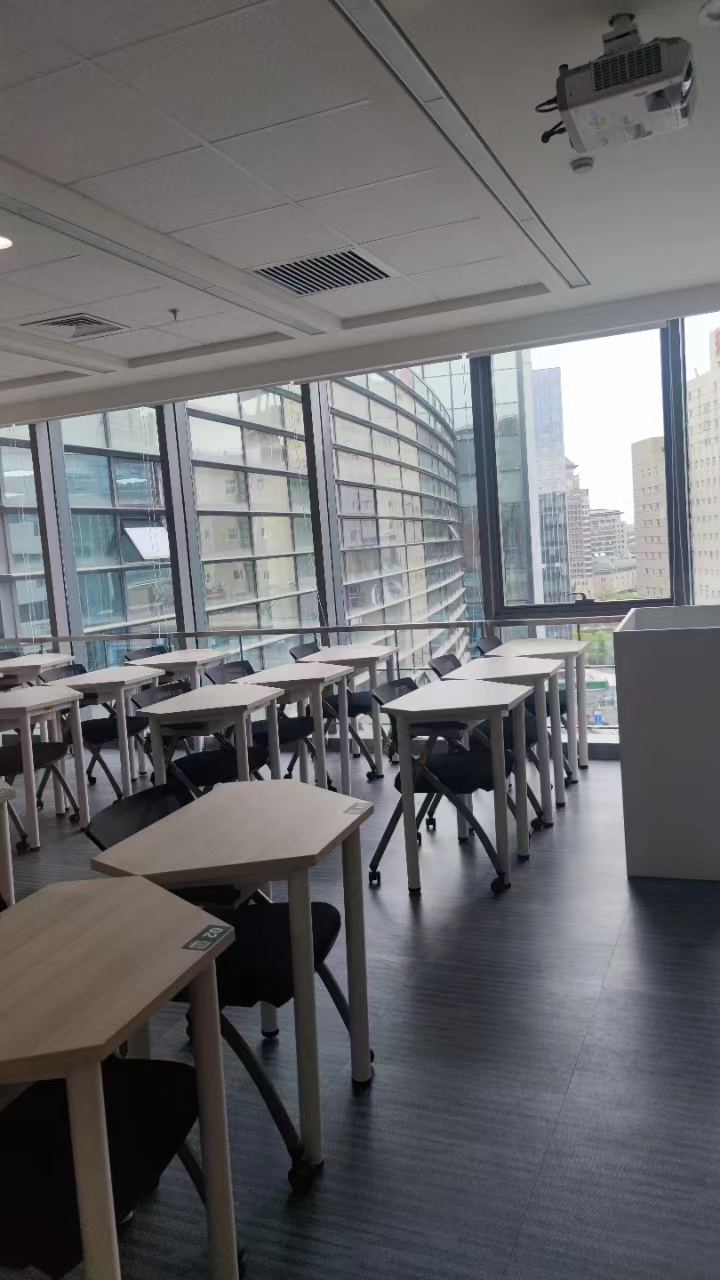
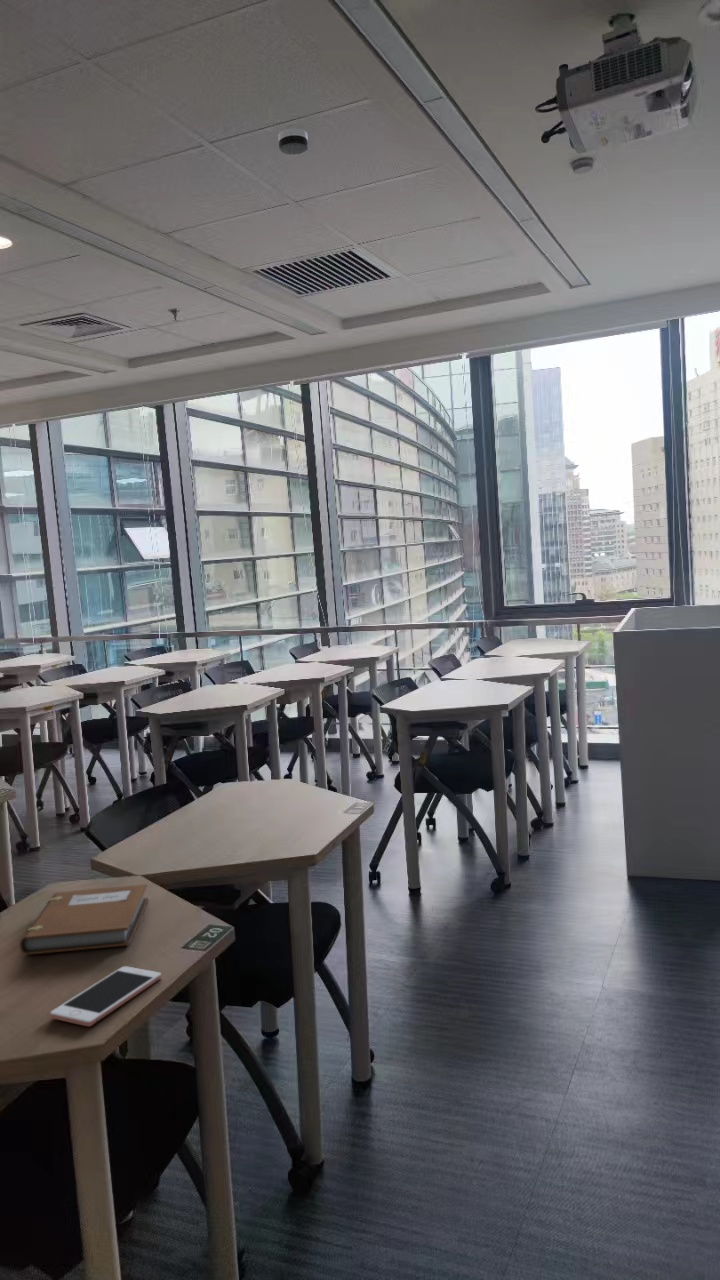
+ smoke detector (293, 141)
+ notebook (88, 916)
+ cell phone (108, 994)
